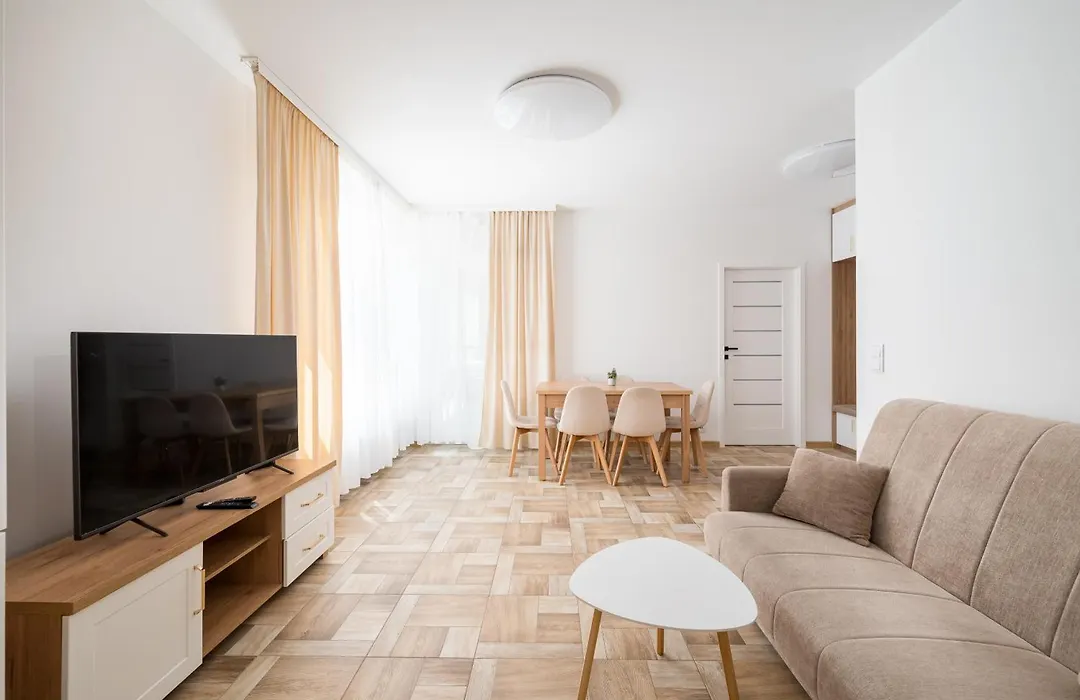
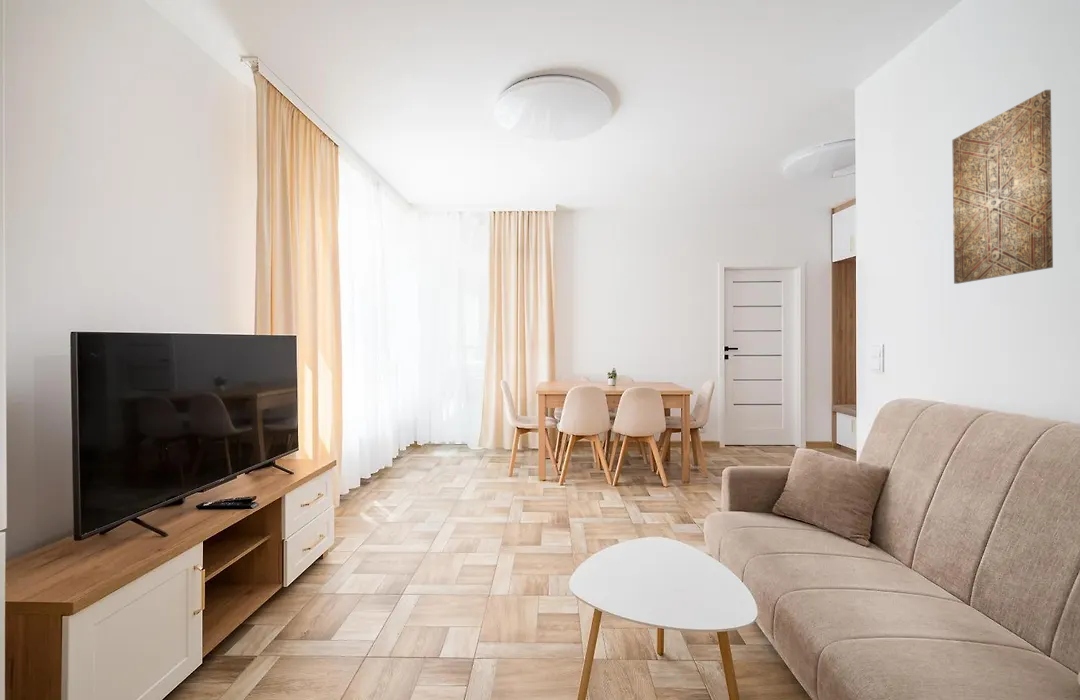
+ wall art (997, 196)
